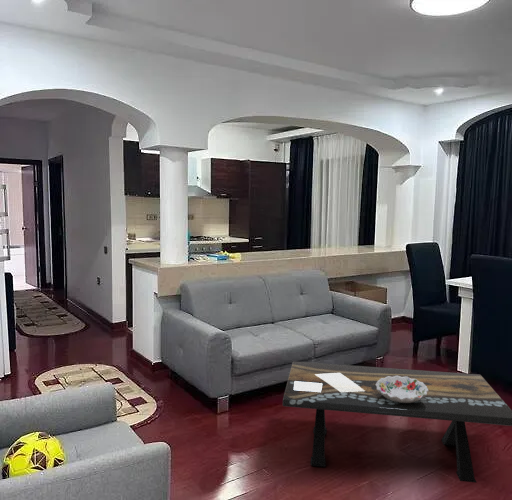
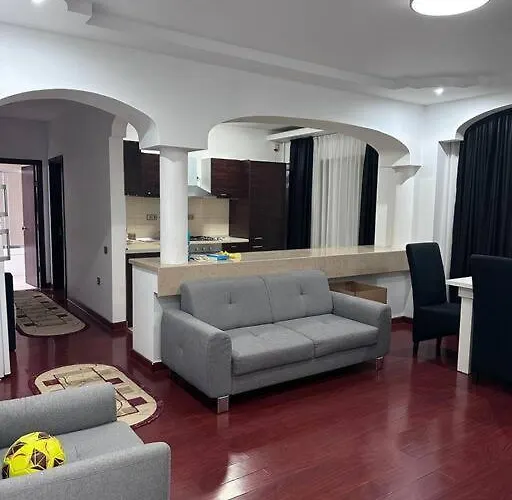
- coffee table (388, 414)
- decorative bowl (401, 390)
